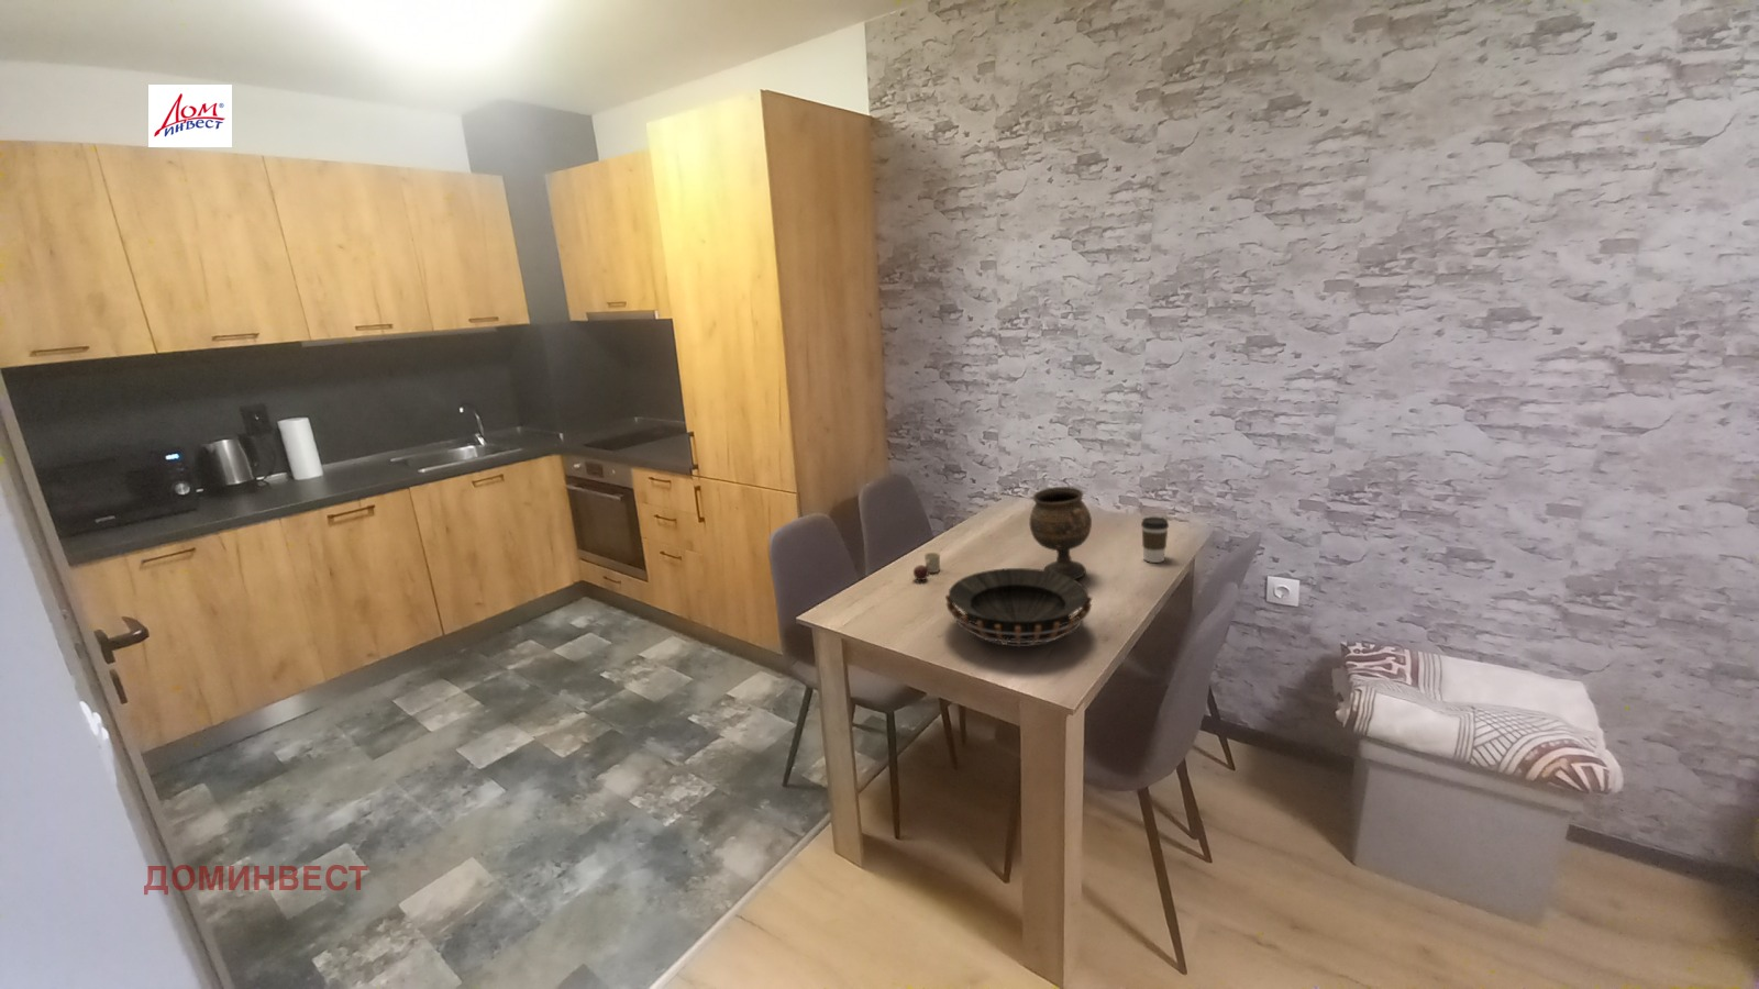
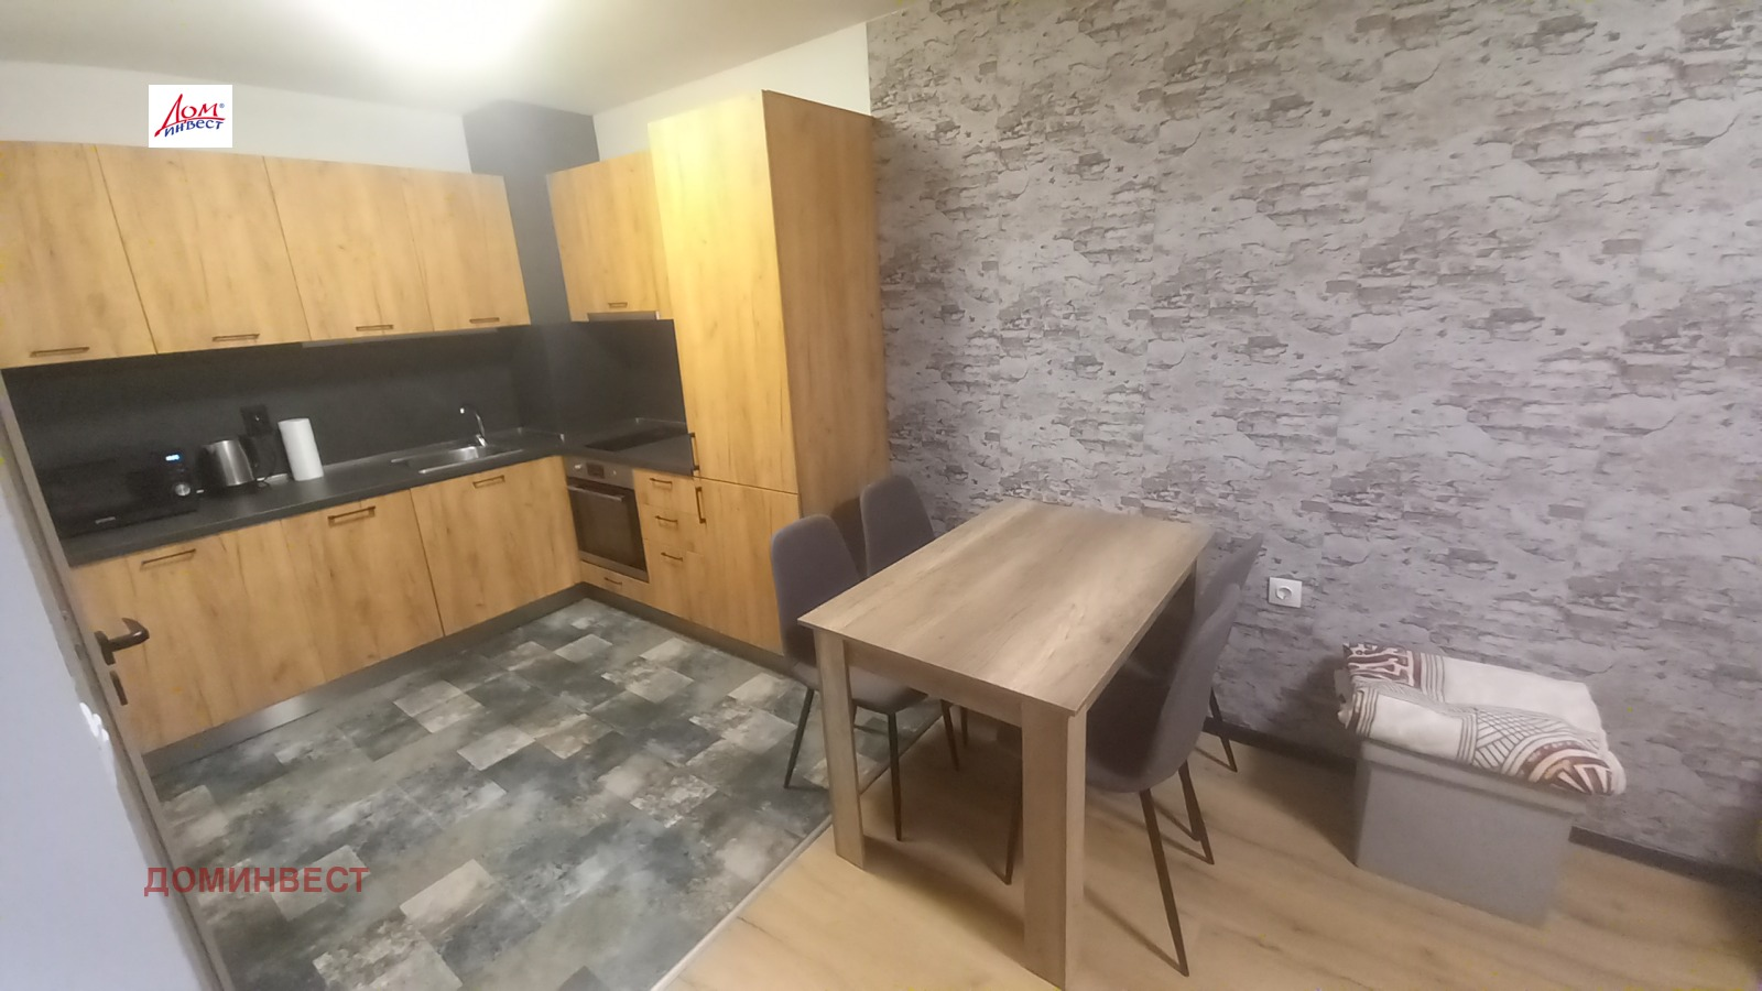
- mug (927, 566)
- coffee cup (1155, 540)
- goblet (1060, 534)
- decorative bowl (1017, 612)
